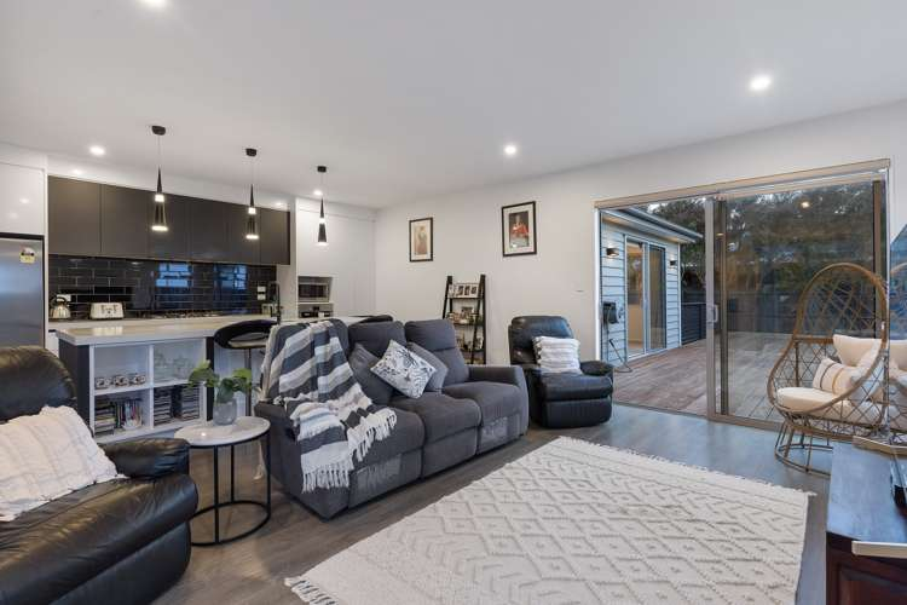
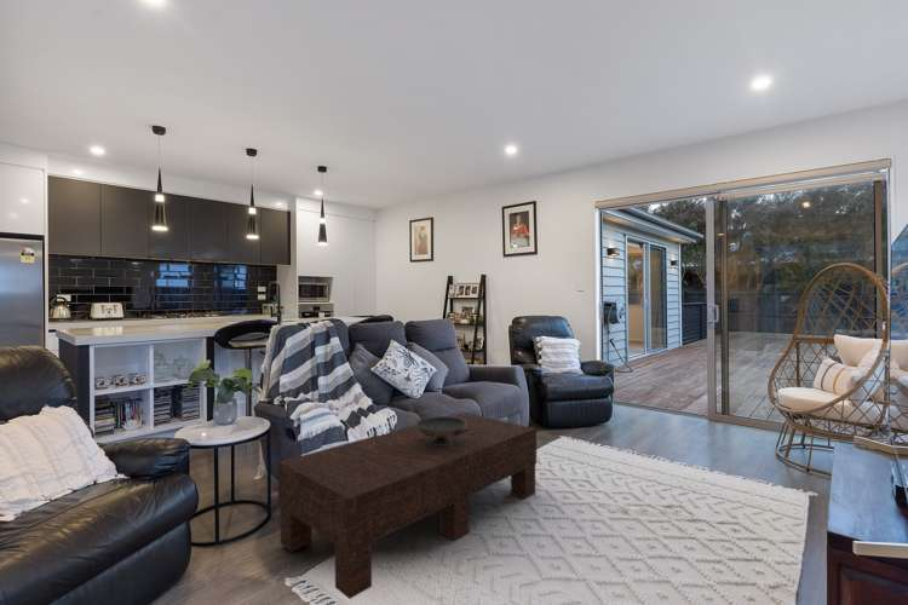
+ decorative bowl (441, 432)
+ coffee table (421, 479)
